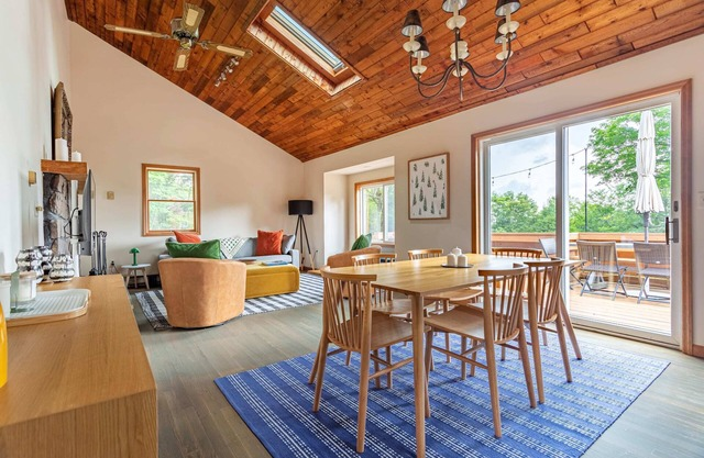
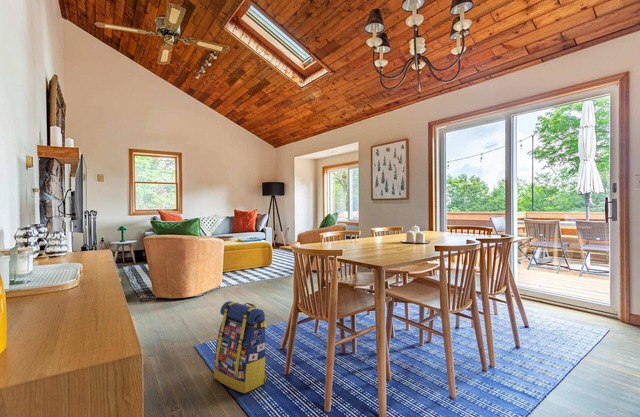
+ backpack (241, 342)
